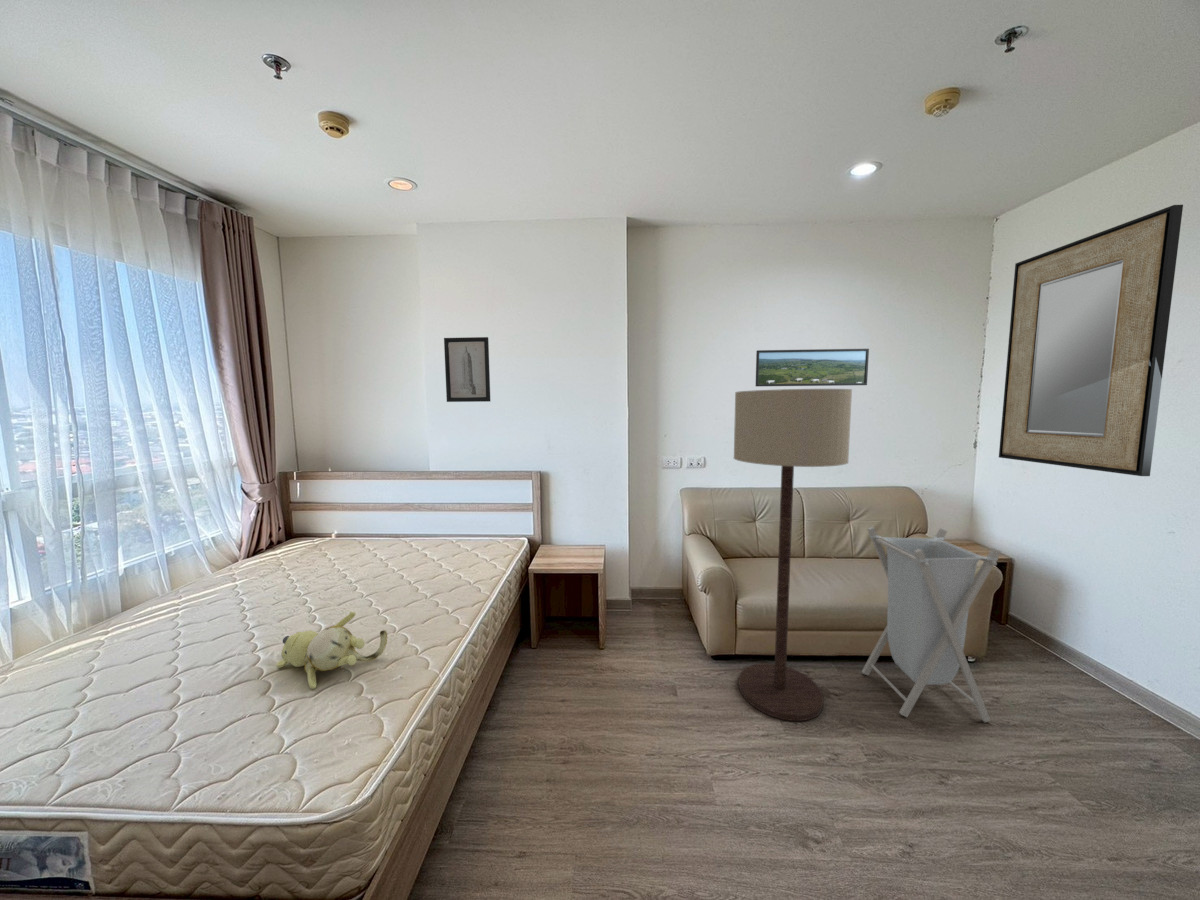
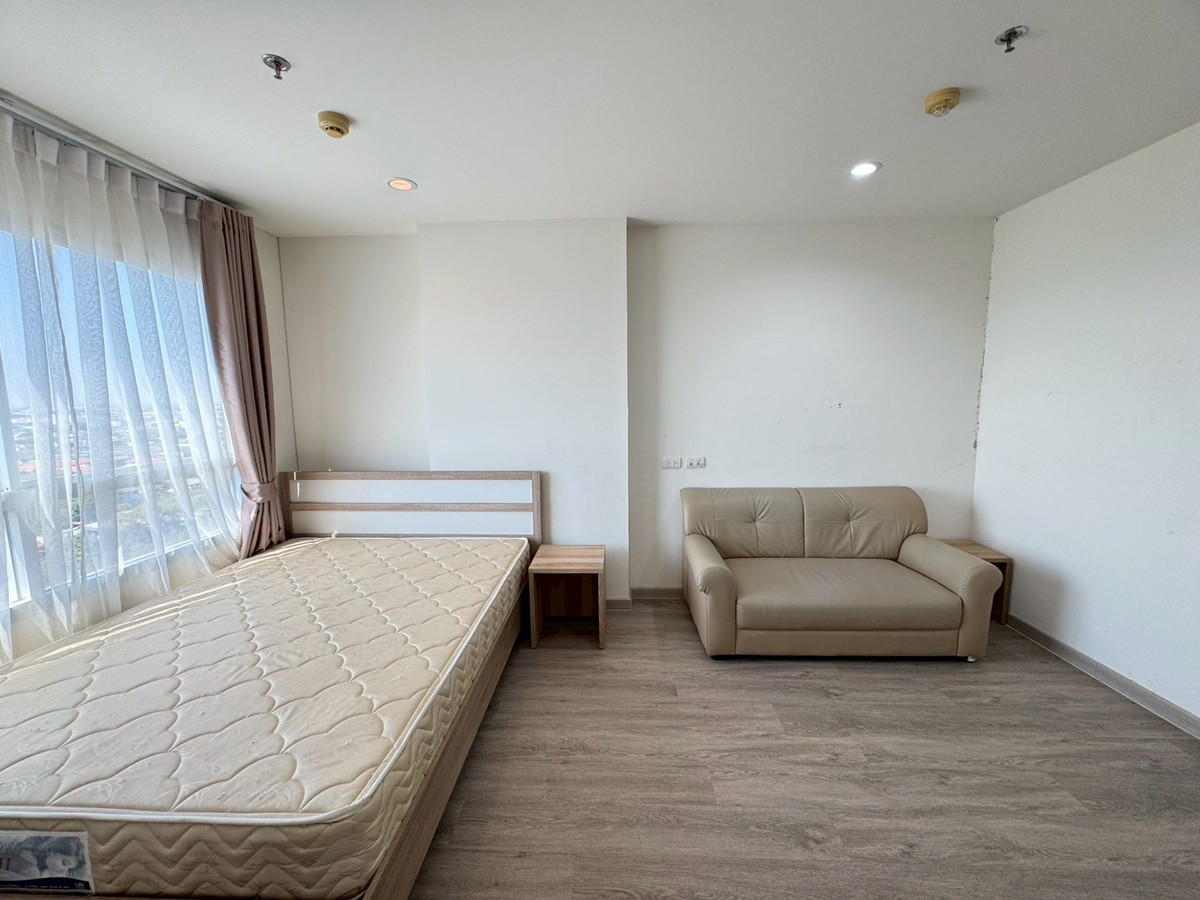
- laundry hamper (924, 617)
- home mirror (1073, 355)
- floor lamp (784, 547)
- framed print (811, 367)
- teddy bear (322, 644)
- wall art (467, 369)
